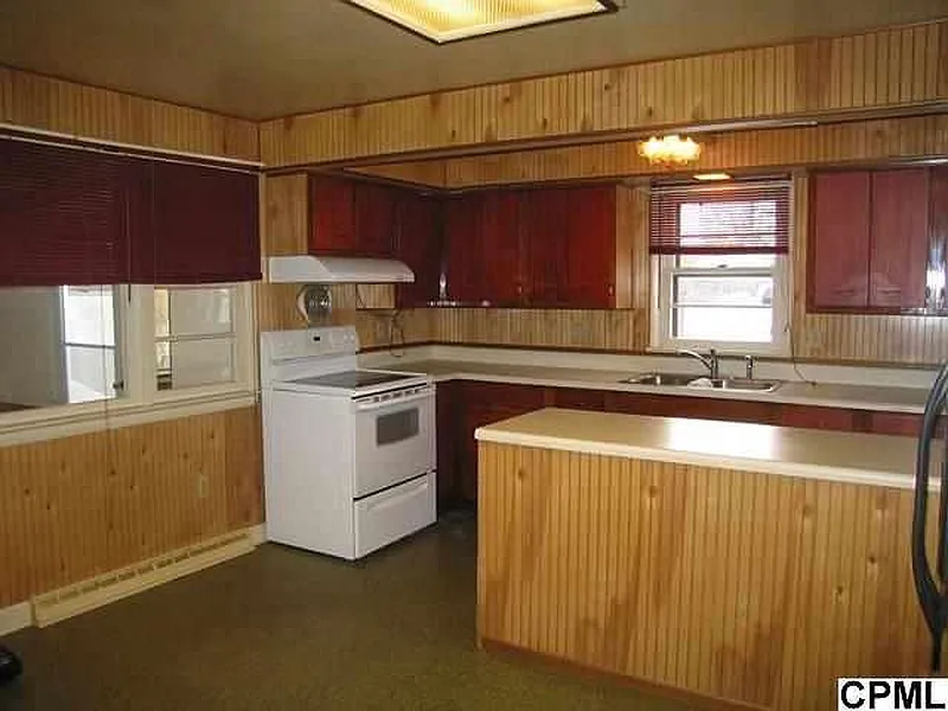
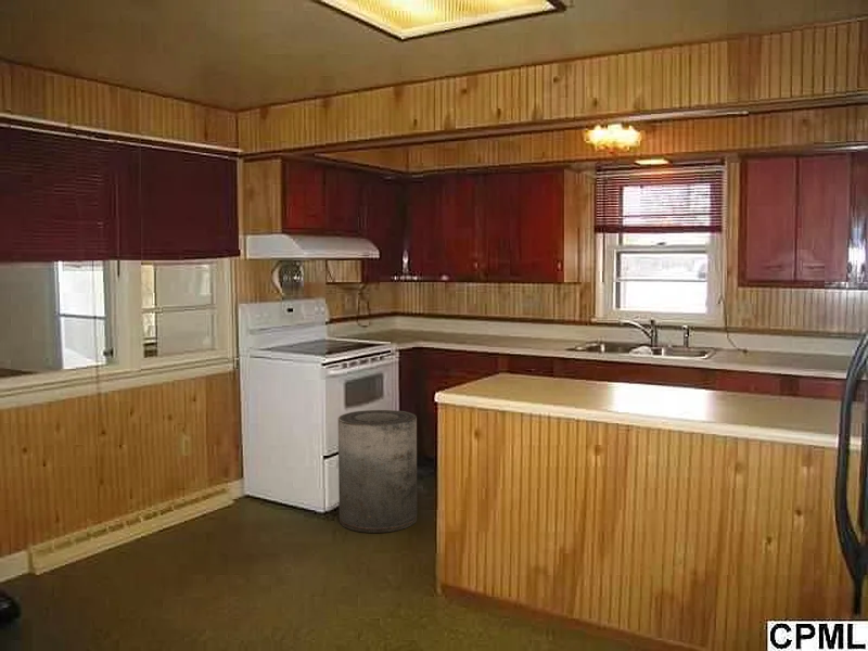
+ trash can (378, 468)
